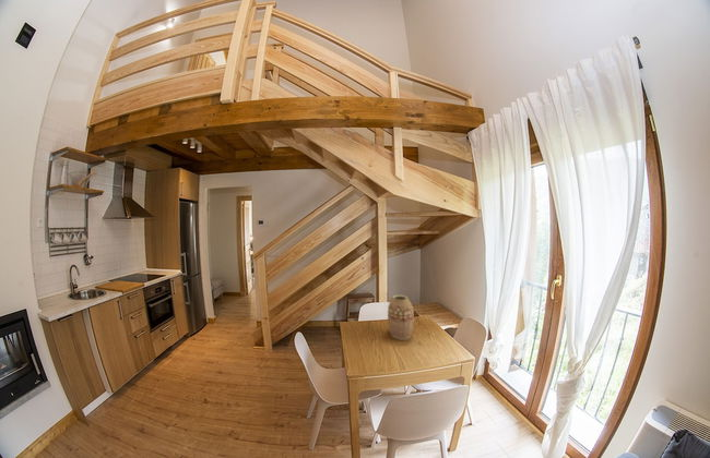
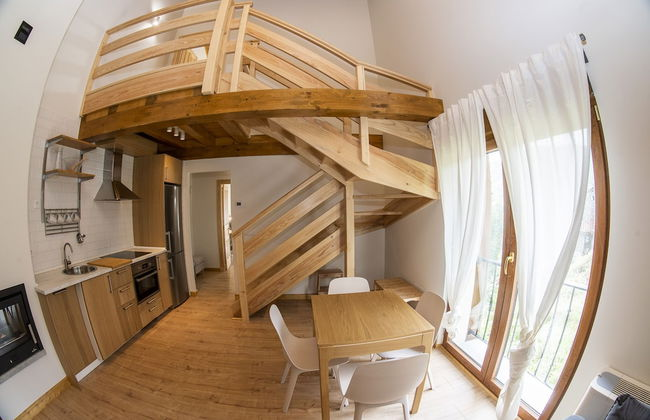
- vase (400, 315)
